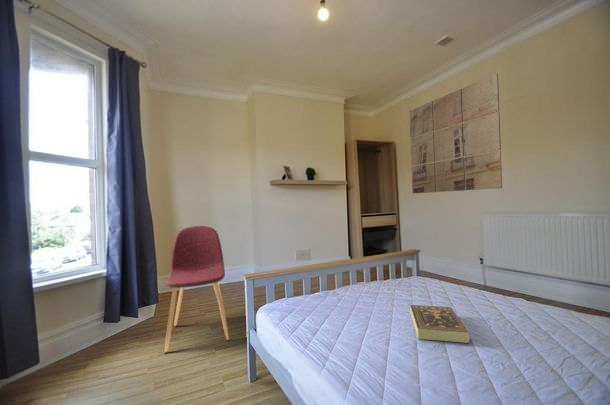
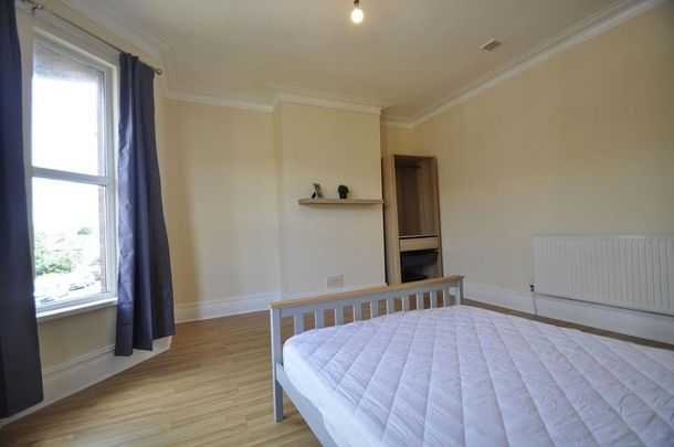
- chair (197, 280)
- wall art (448, 143)
- book (436, 321)
